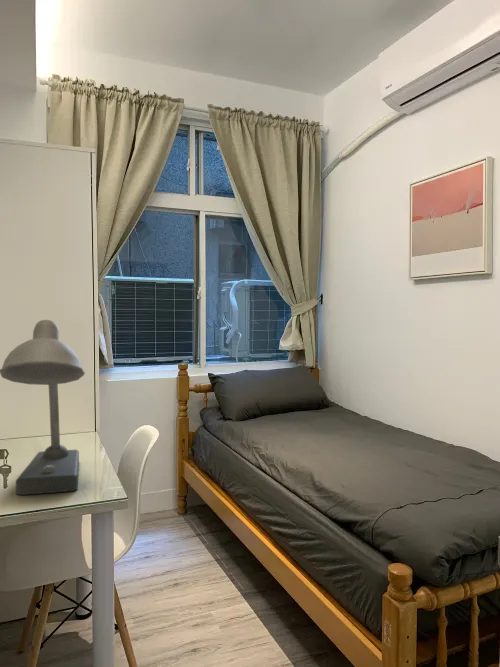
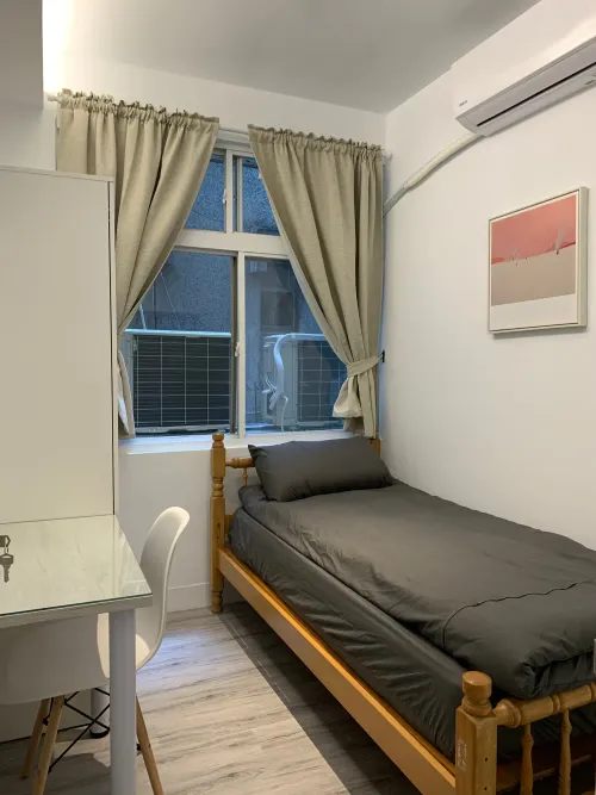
- desk lamp (49, 401)
